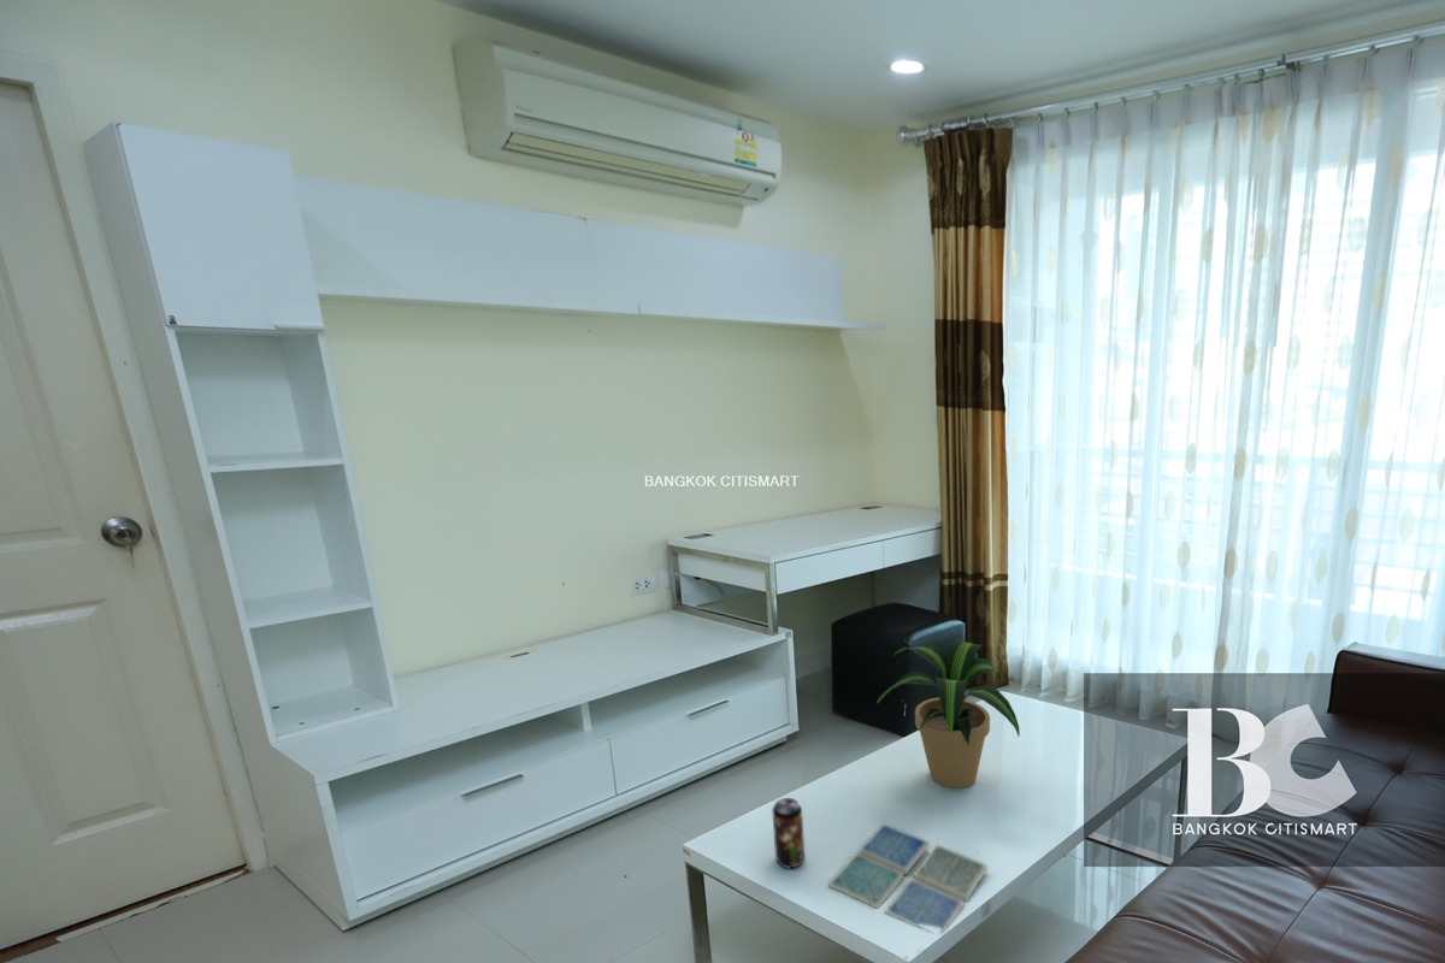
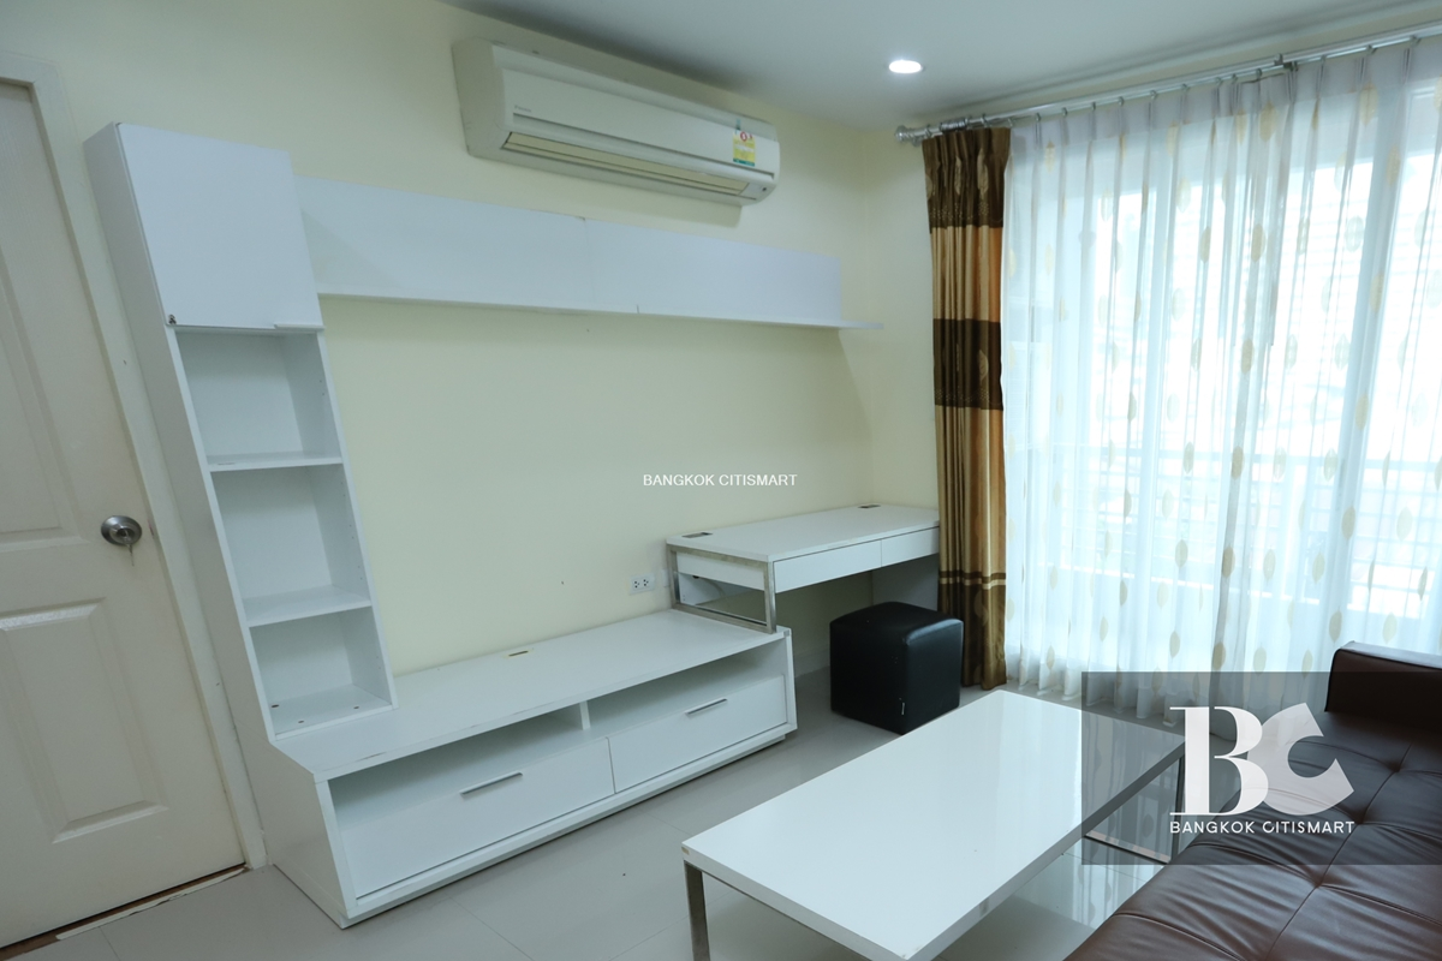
- beverage can (788, 832)
- drink coaster (906, 874)
- potted plant (951, 716)
